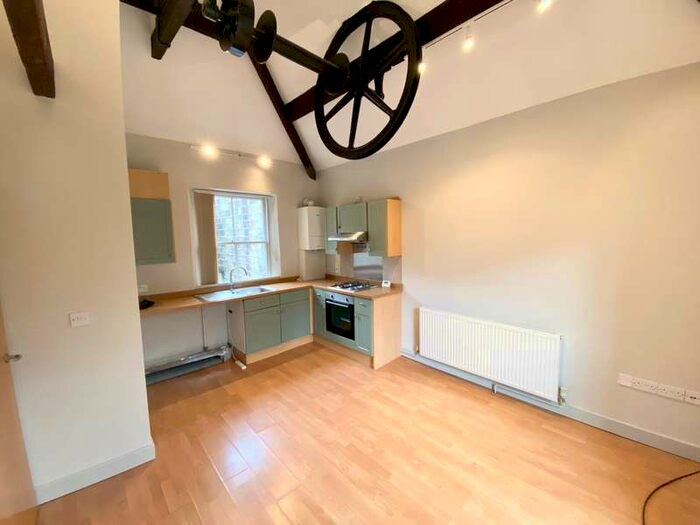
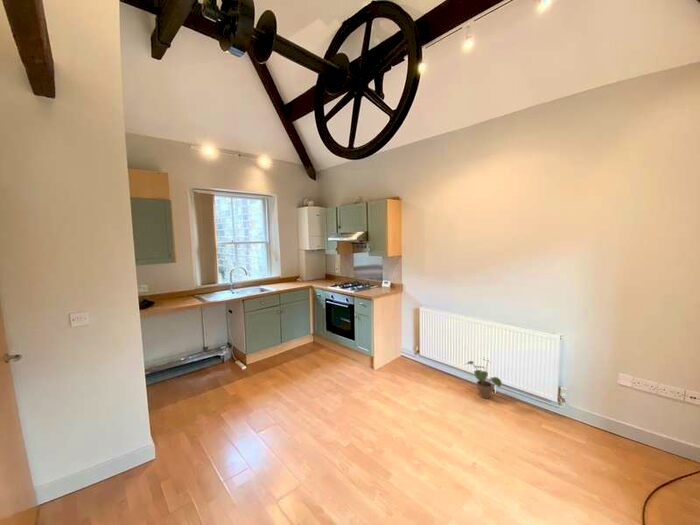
+ potted plant (484, 379)
